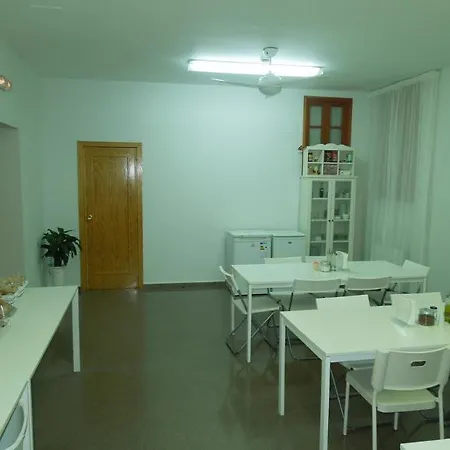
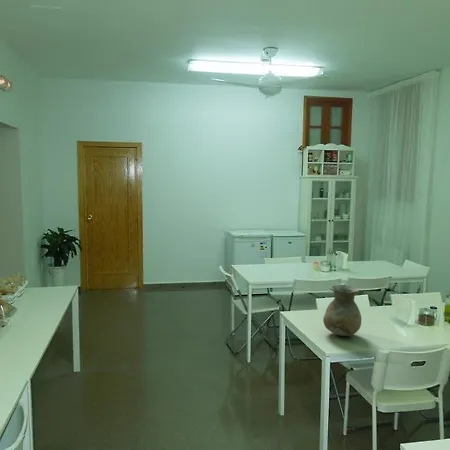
+ vase (342, 311)
